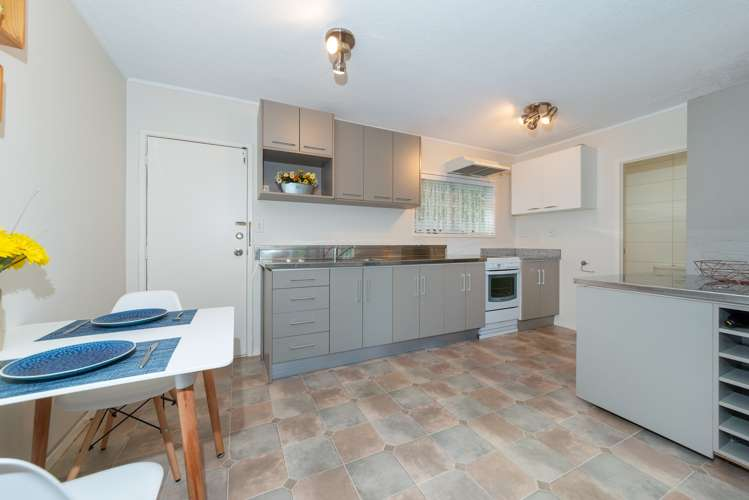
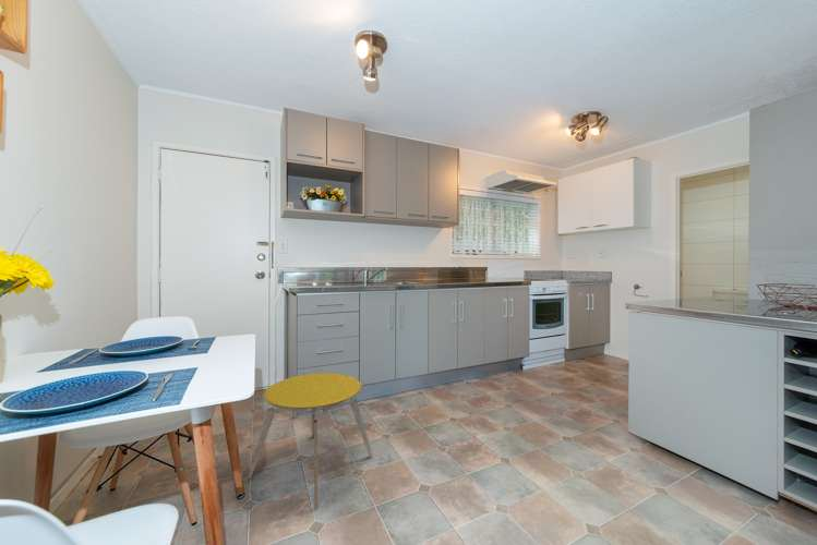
+ stool (313, 426)
